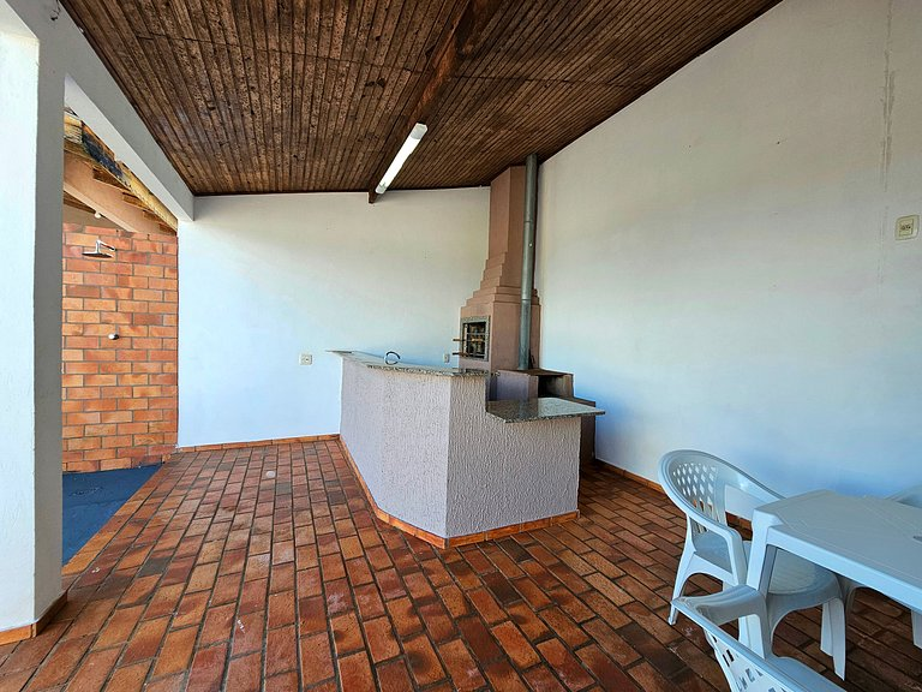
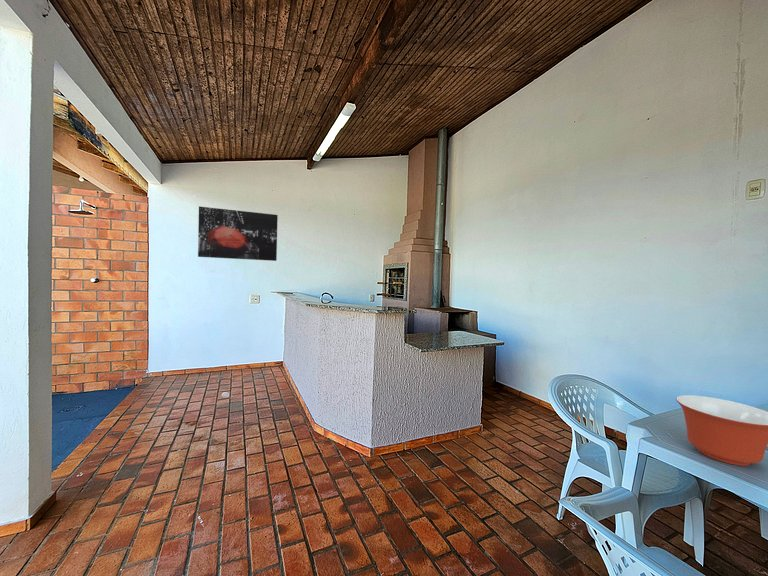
+ wall art (239, 235)
+ mixing bowl (724, 431)
